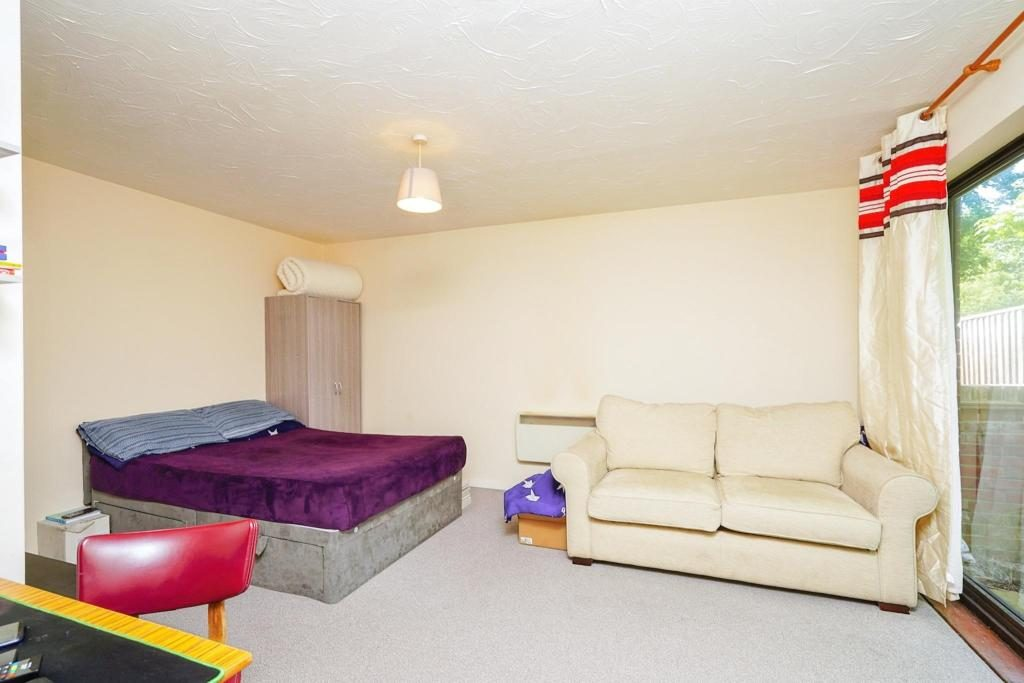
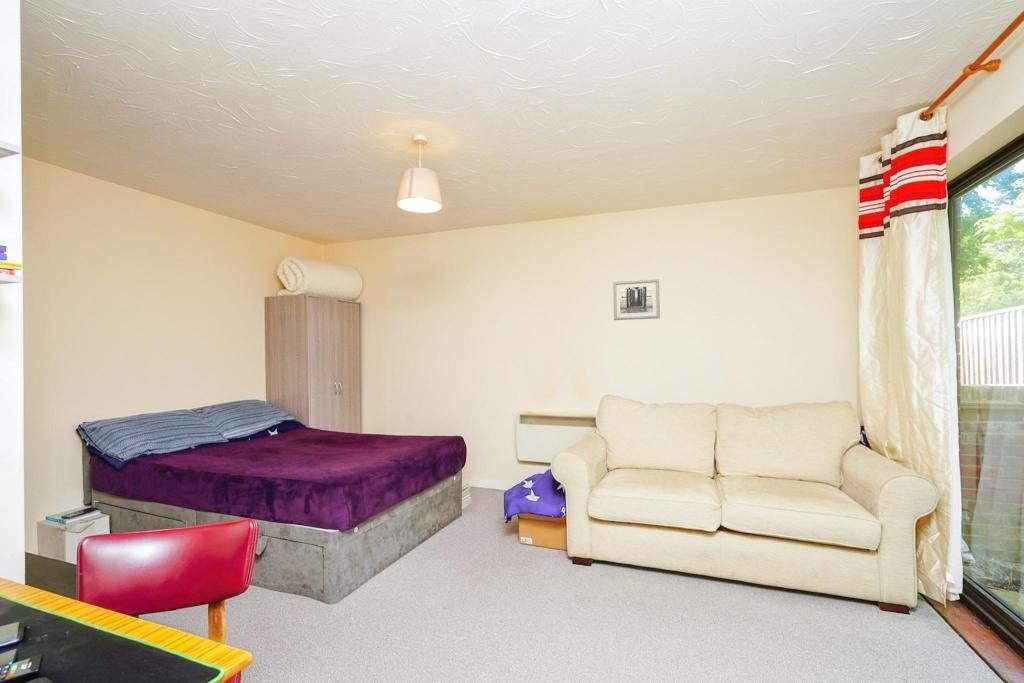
+ wall art (636, 299)
